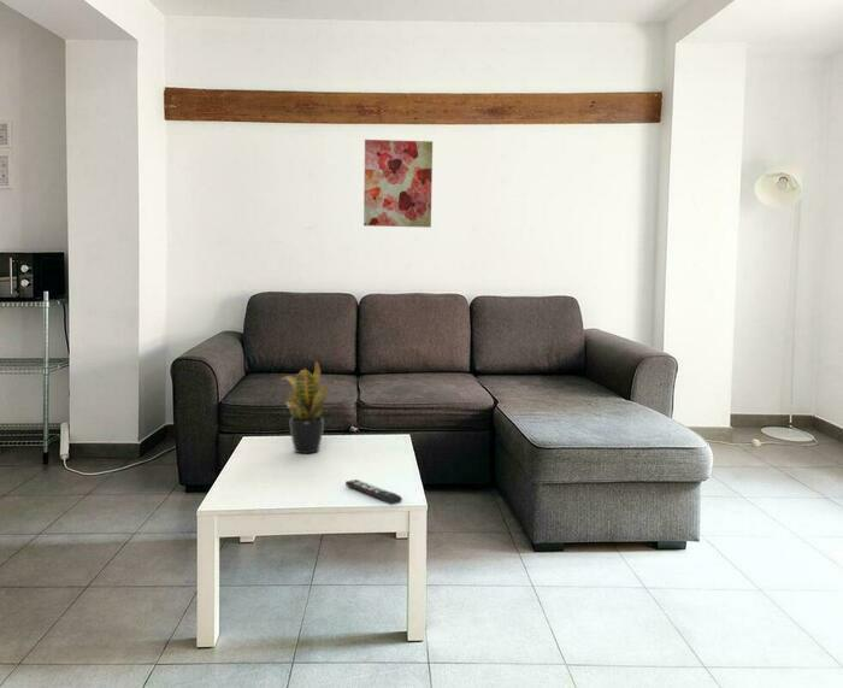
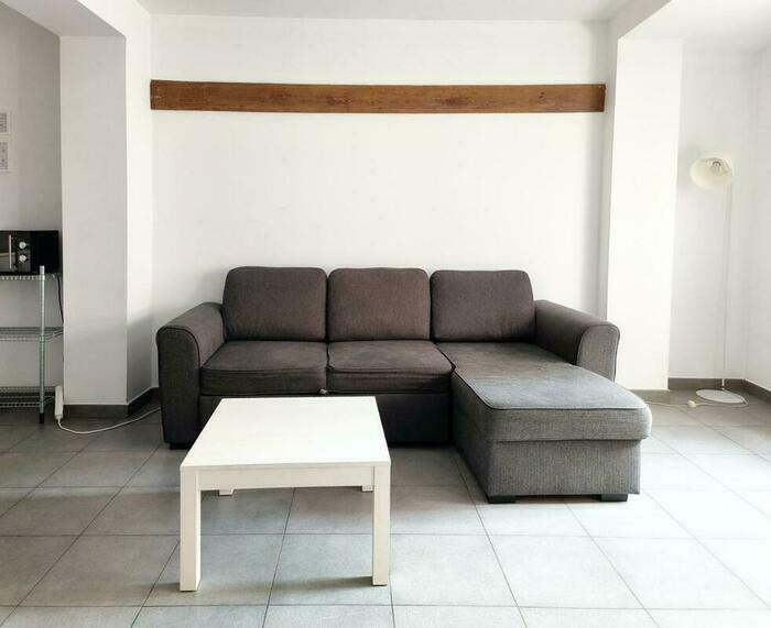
- remote control (372, 490)
- potted plant (303, 404)
- wall art (397, 183)
